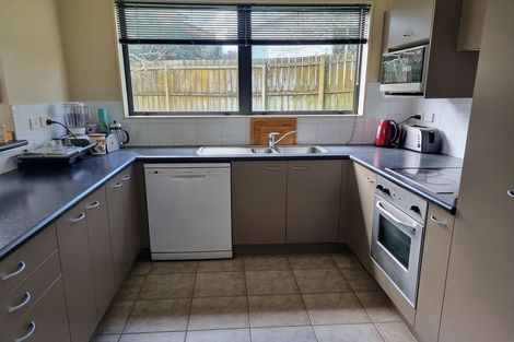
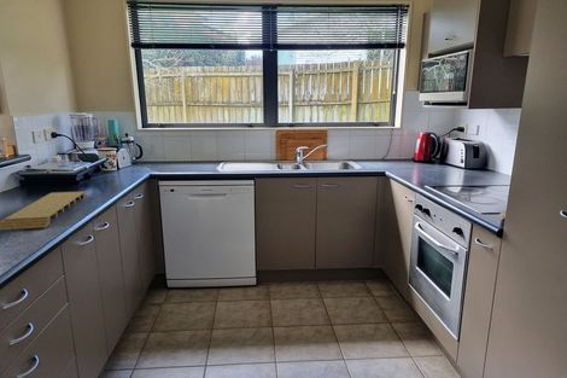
+ cutting board (46, 207)
